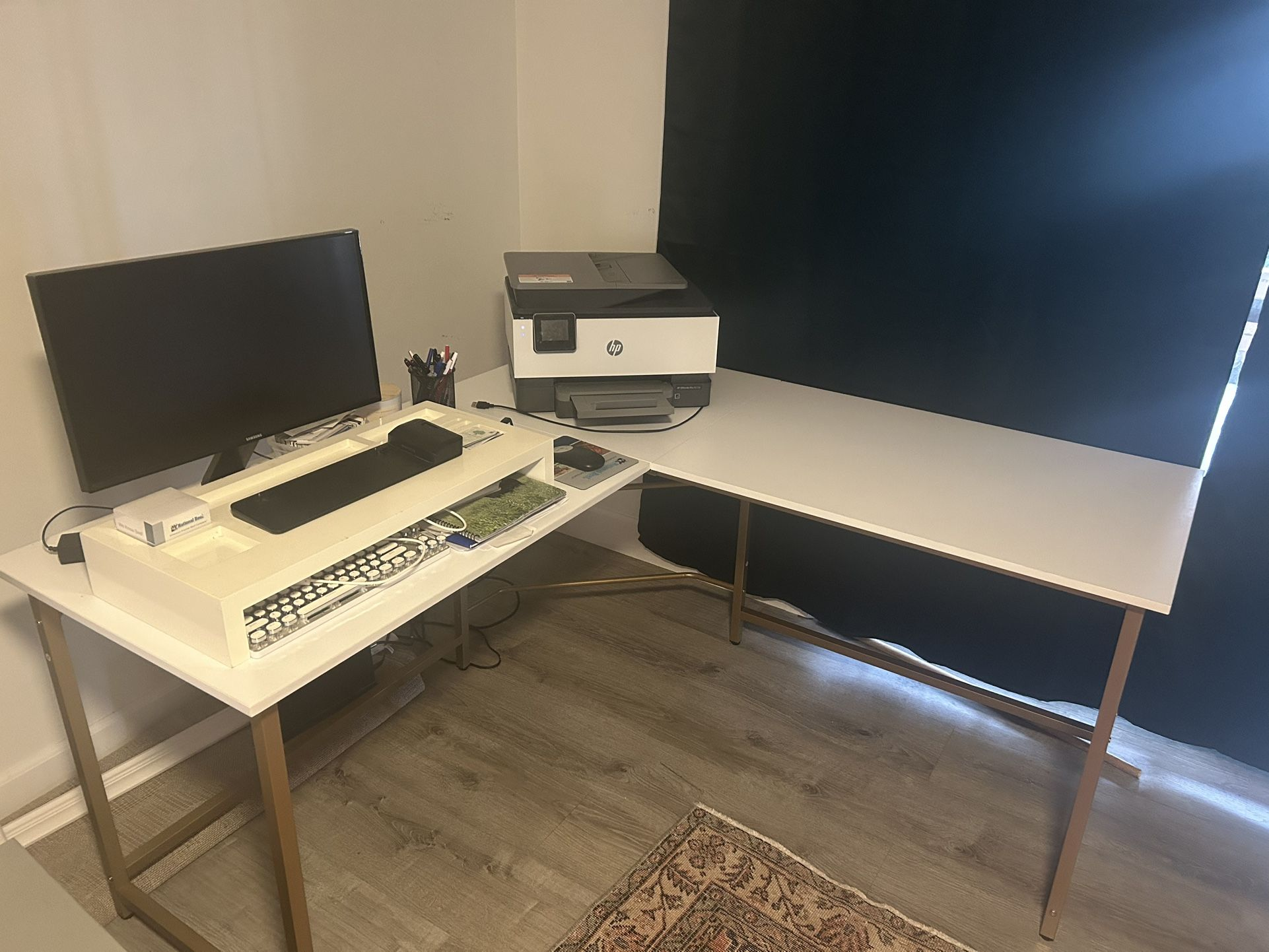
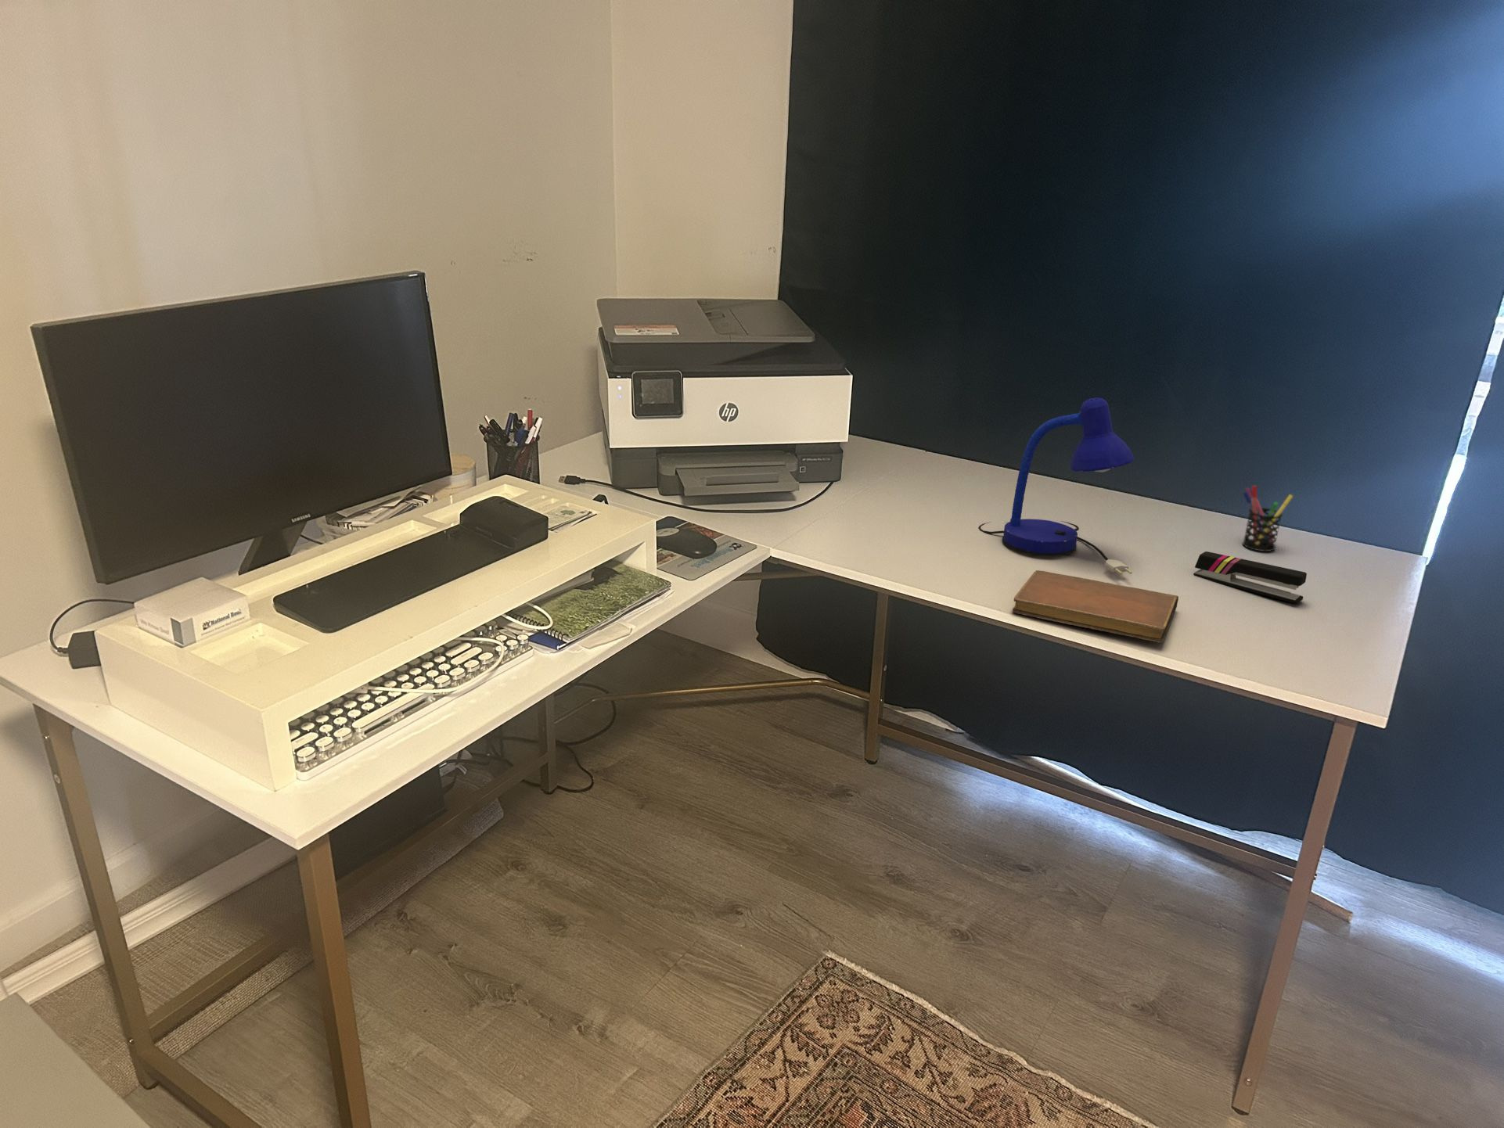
+ stapler (1249, 575)
+ desk lamp (1070, 468)
+ notebook (1095, 603)
+ pen holder (1263, 517)
